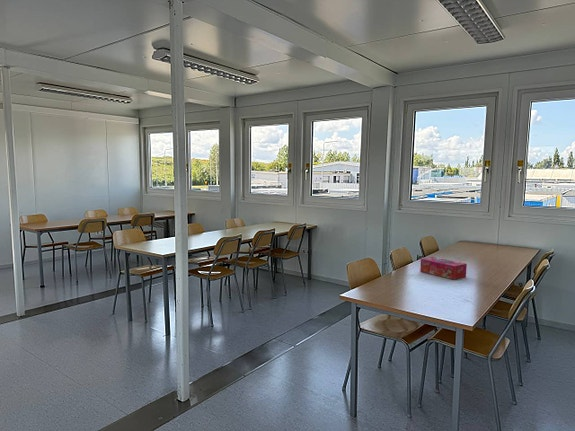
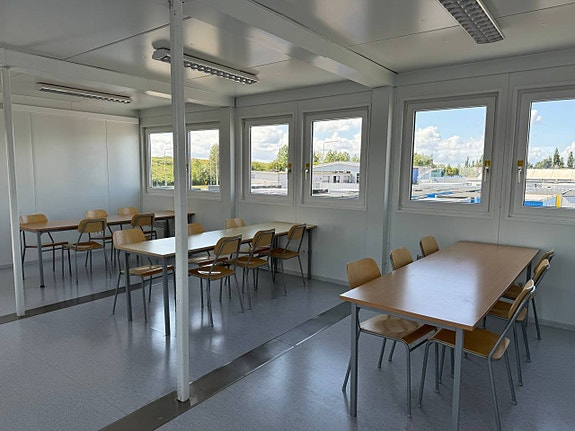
- tissue box (442, 267)
